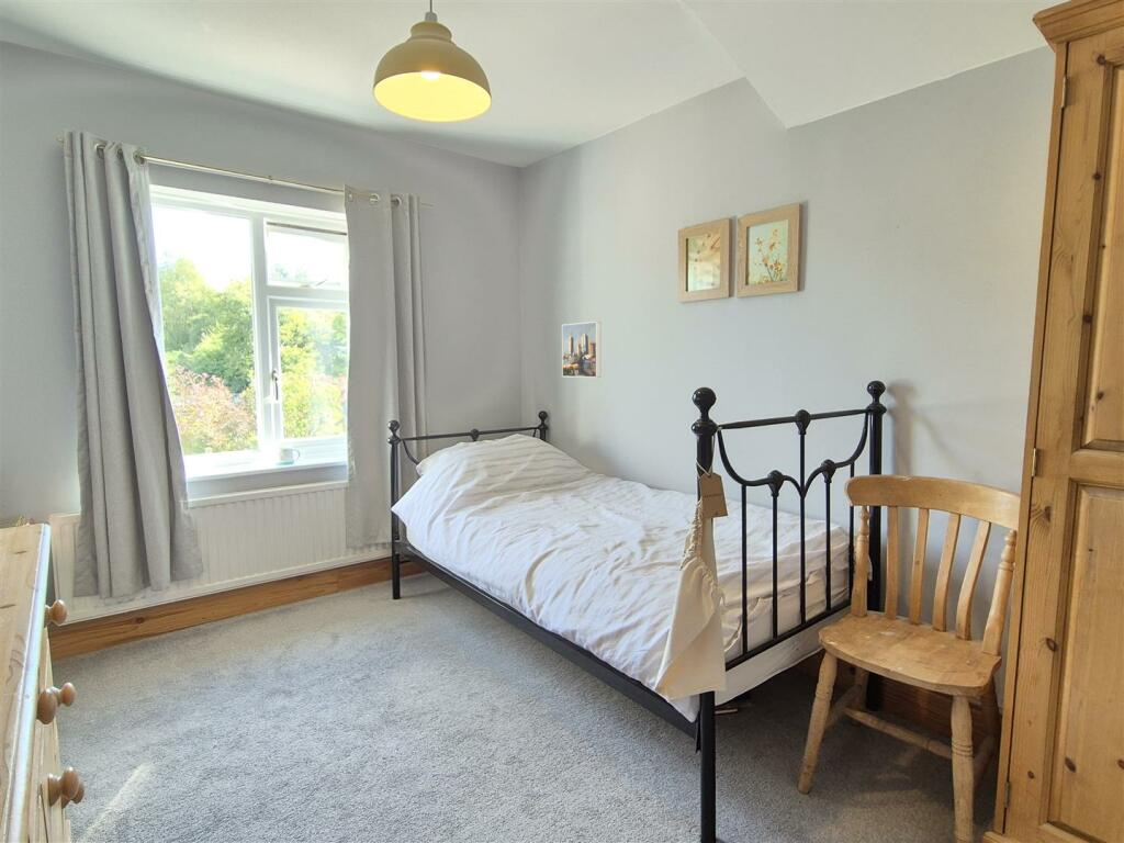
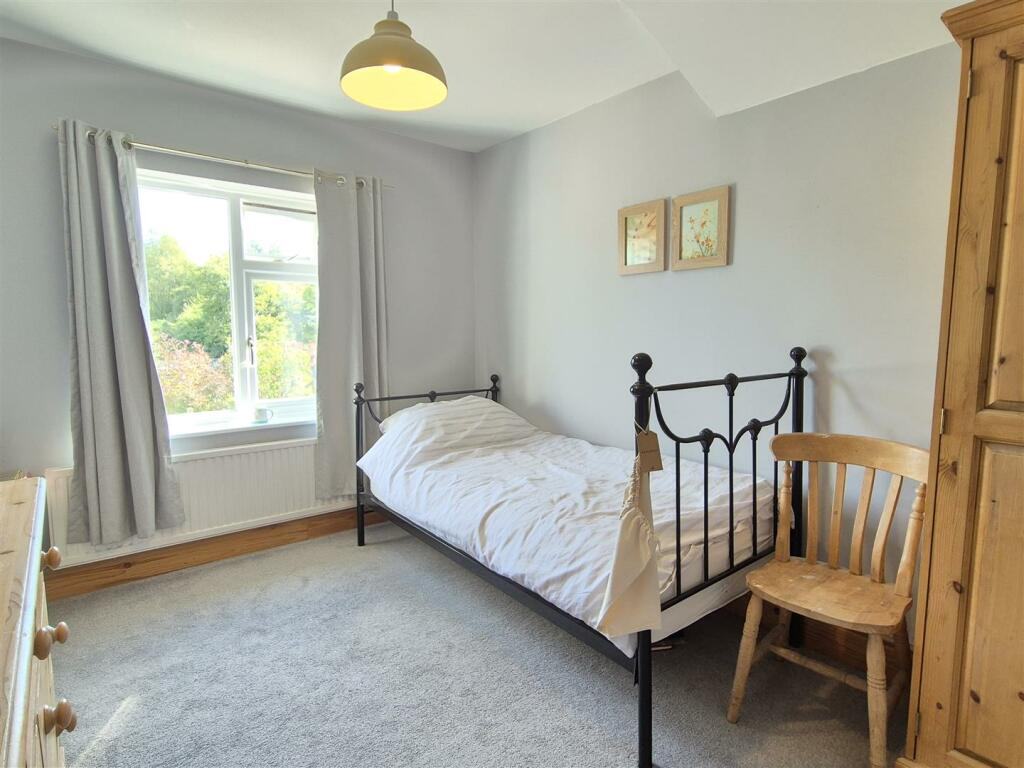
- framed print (581, 350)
